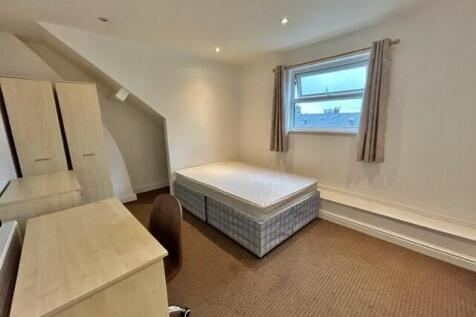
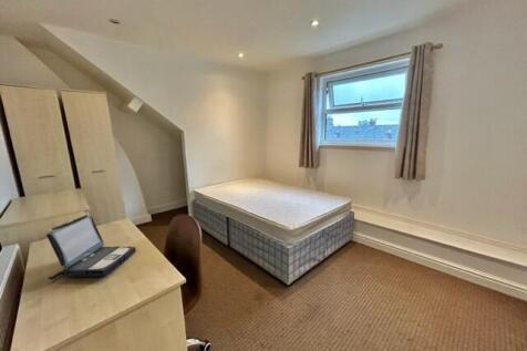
+ laptop (93, 242)
